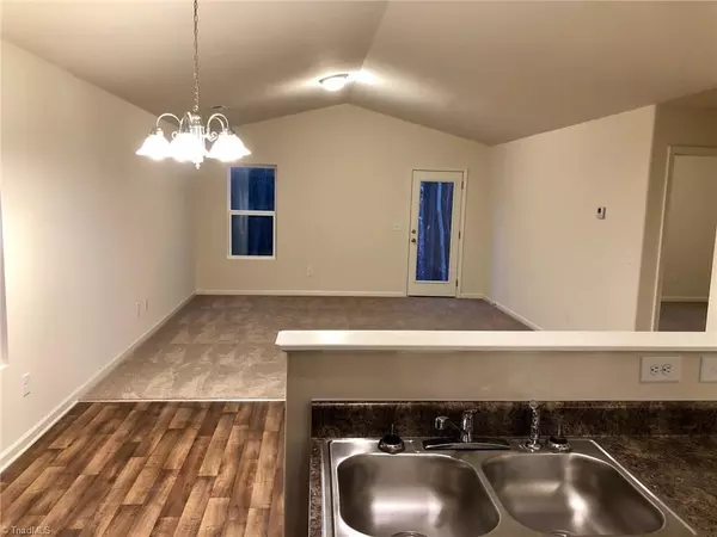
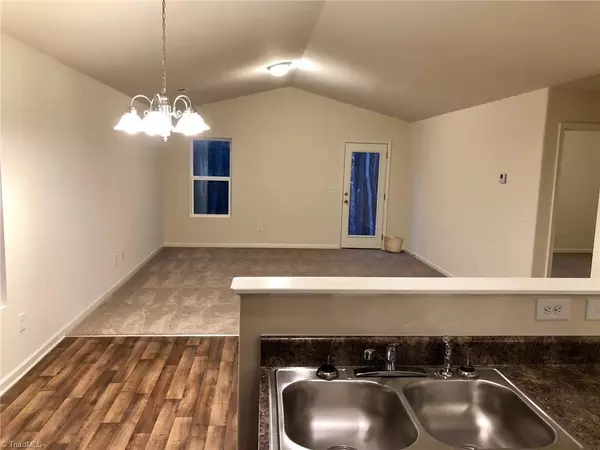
+ basket (393, 243)
